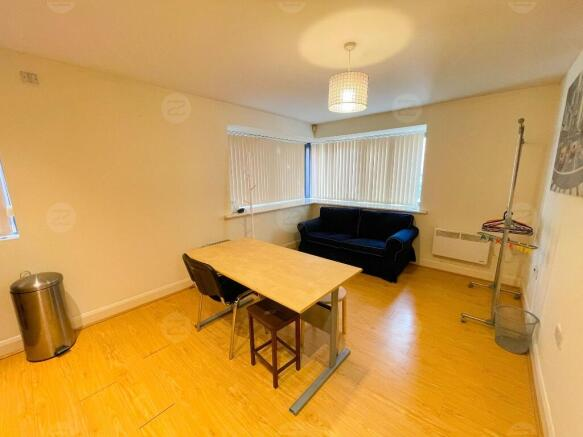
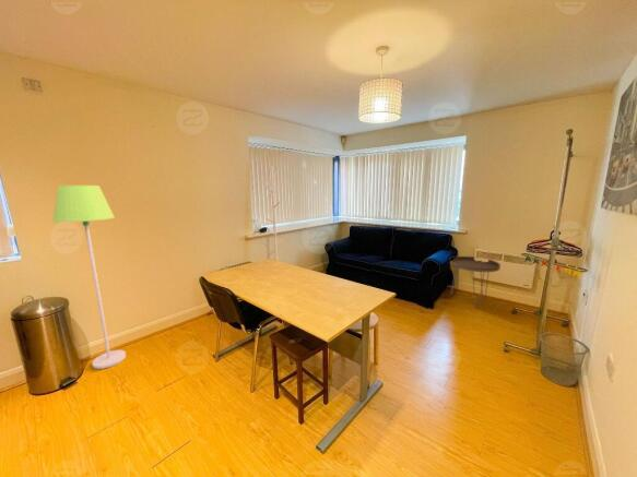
+ floor lamp (95, 278)
+ side table (473, 281)
